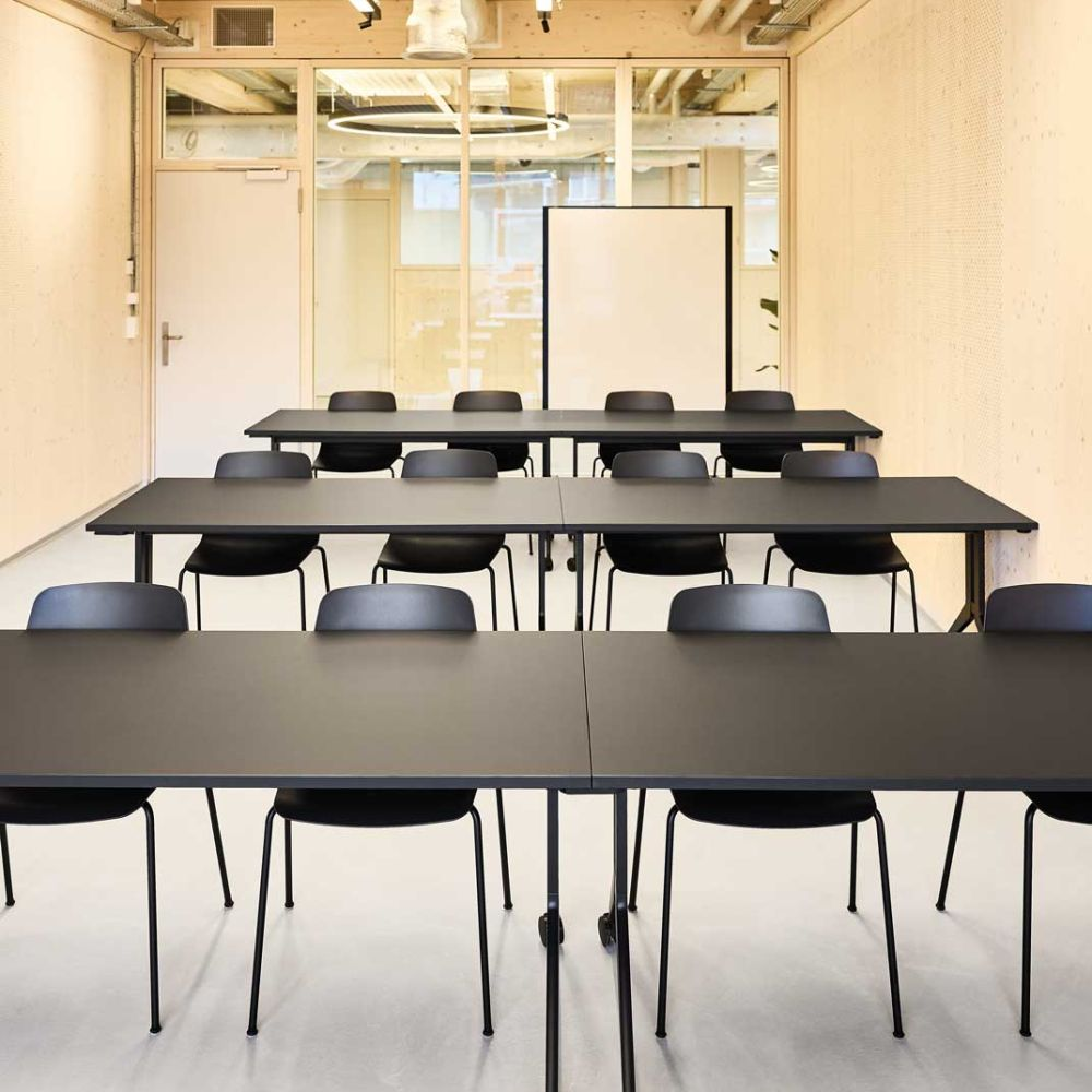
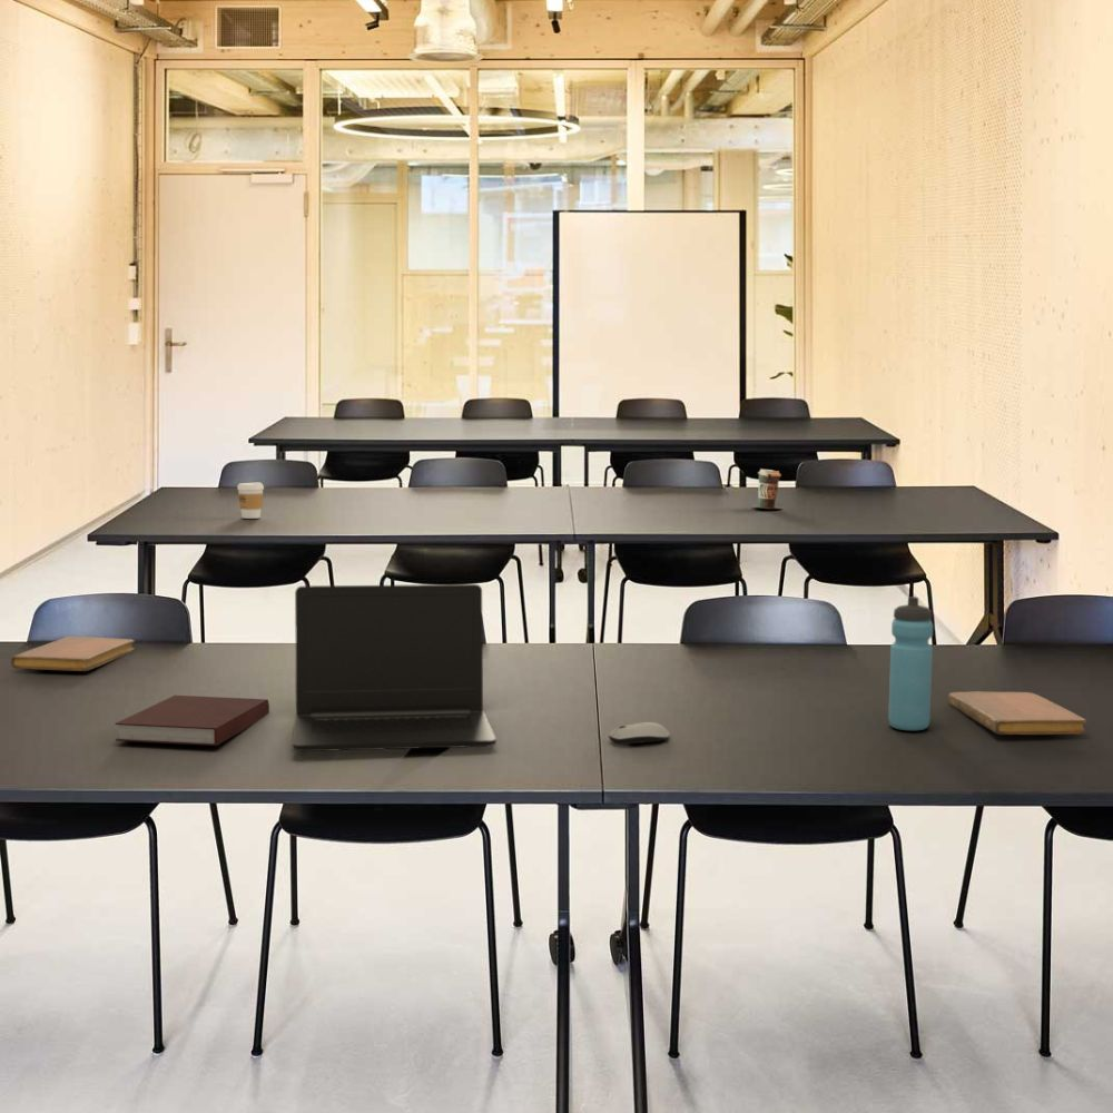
+ coffee cup (767, 487)
+ notebook (75, 652)
+ notebook (1014, 711)
+ coffee cup (250, 500)
+ computer mouse (639, 731)
+ notebook (195, 719)
+ laptop (392, 663)
+ water bottle (910, 662)
